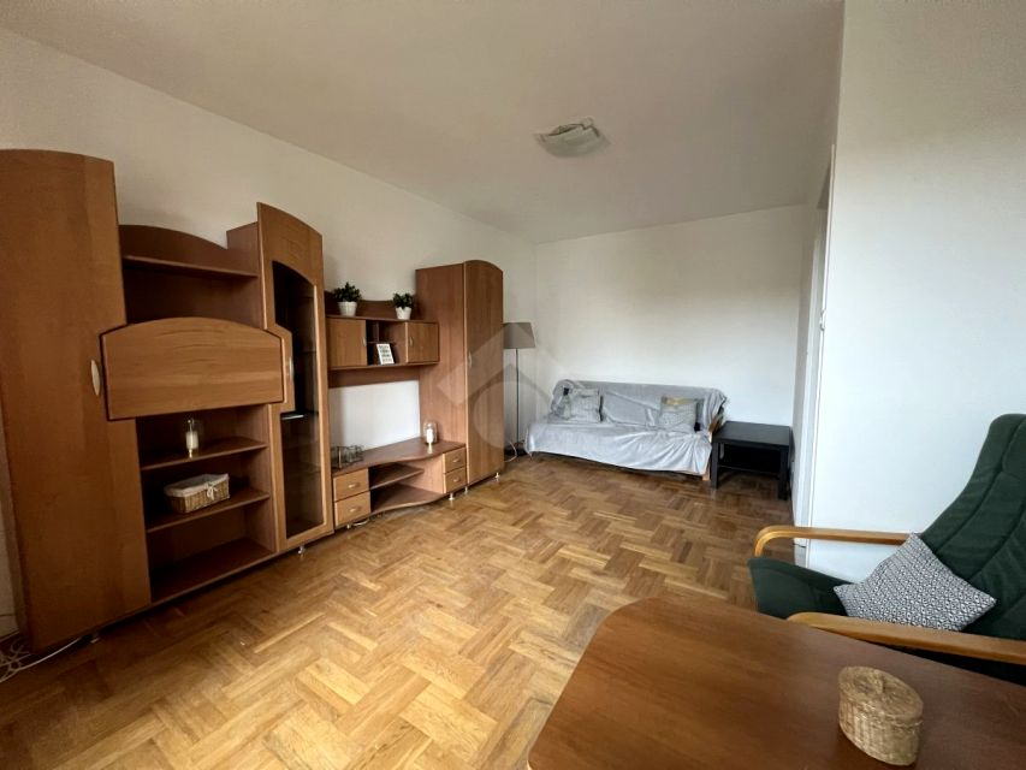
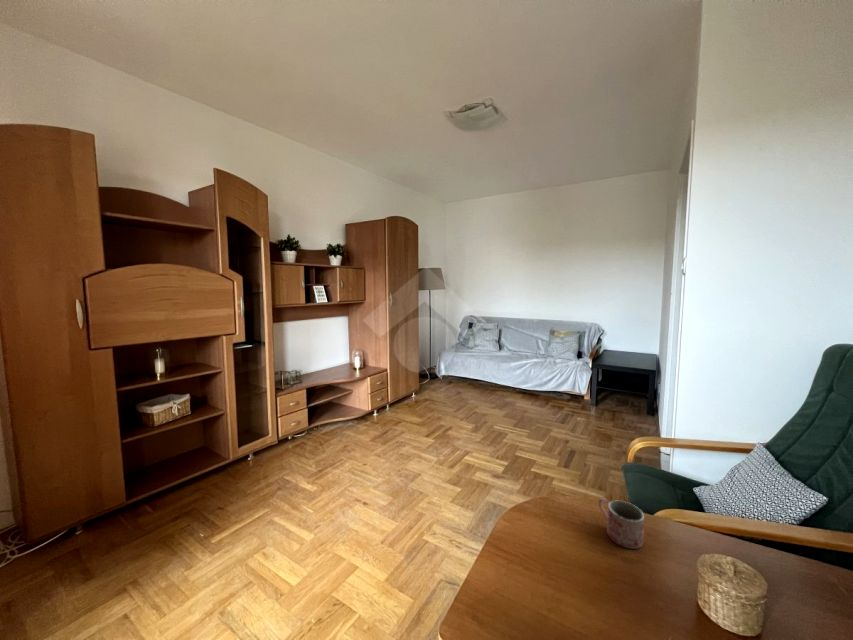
+ mug (621, 519)
